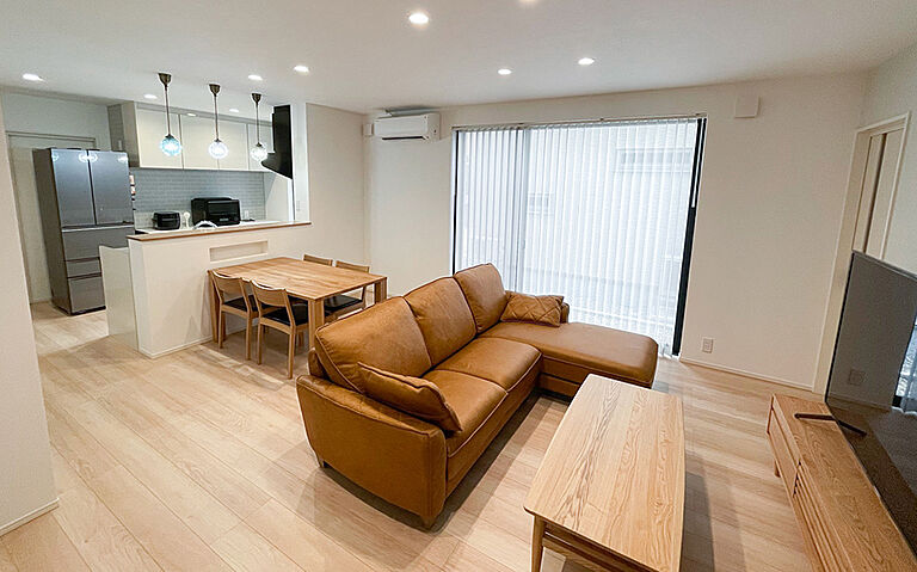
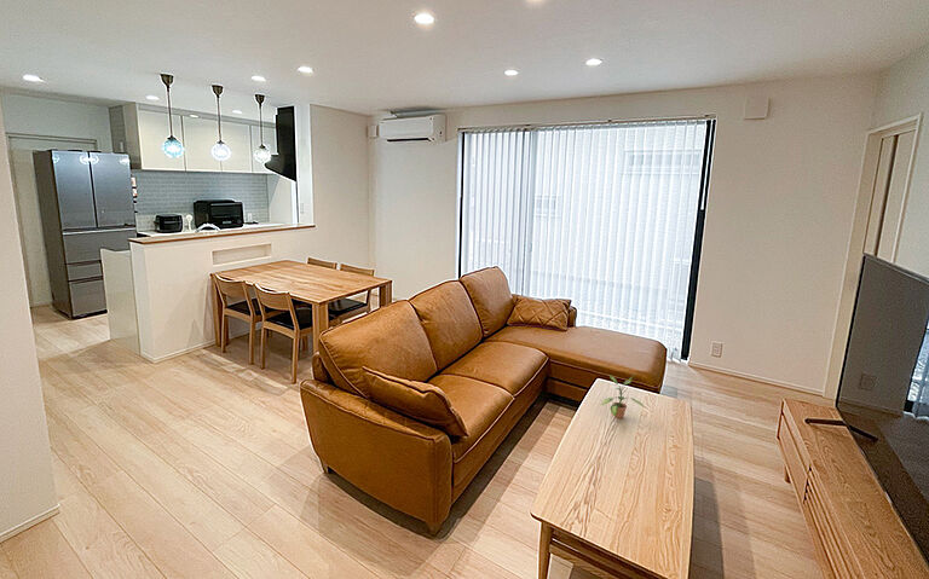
+ potted plant (622, 396)
